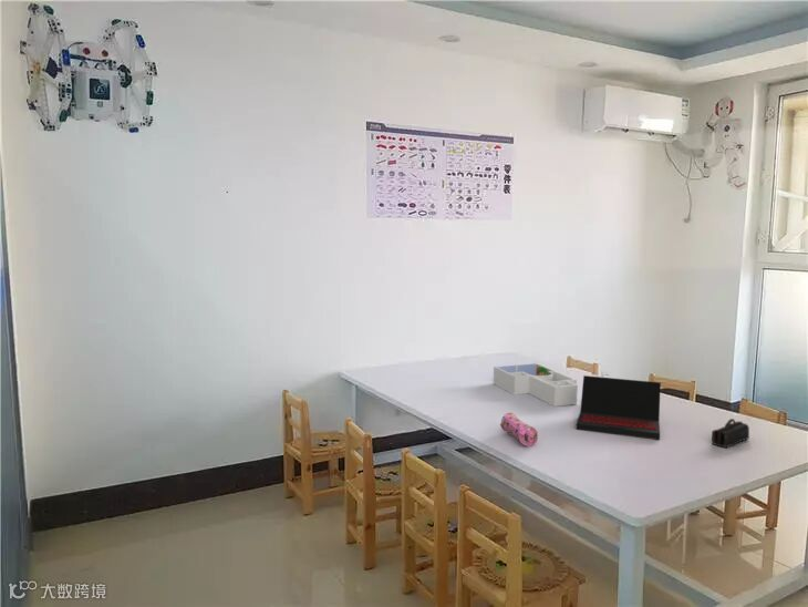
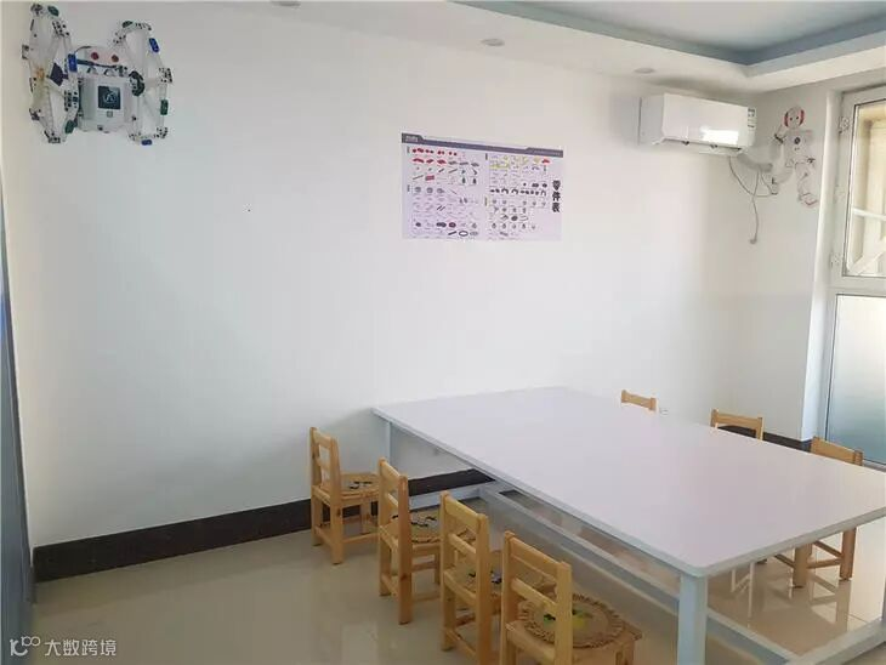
- pencil case (518, 429)
- pencil case (731, 430)
- laptop (619, 404)
- desk organizer (537, 383)
